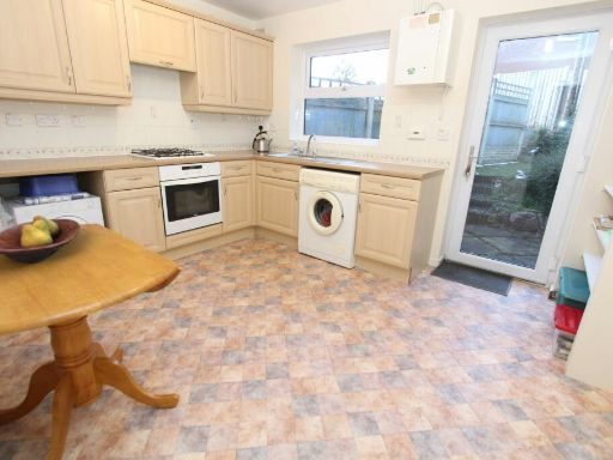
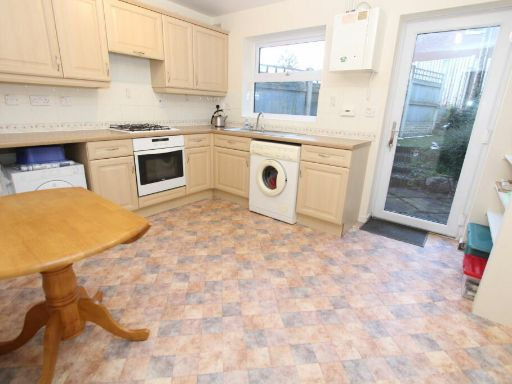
- fruit bowl (38, 234)
